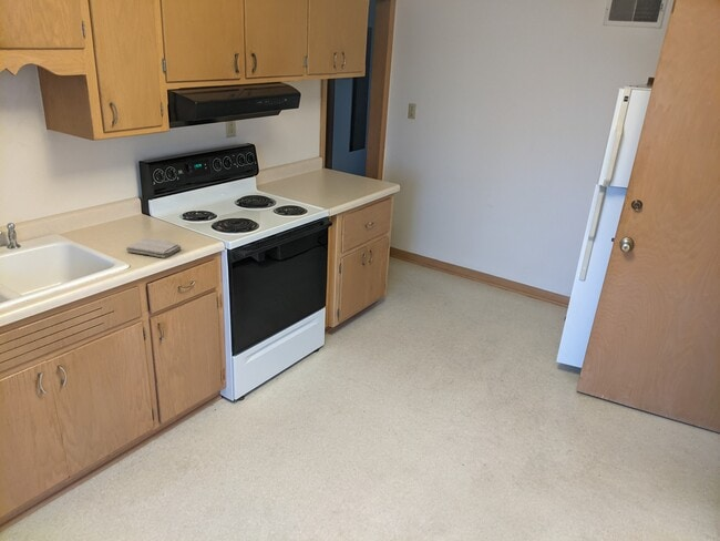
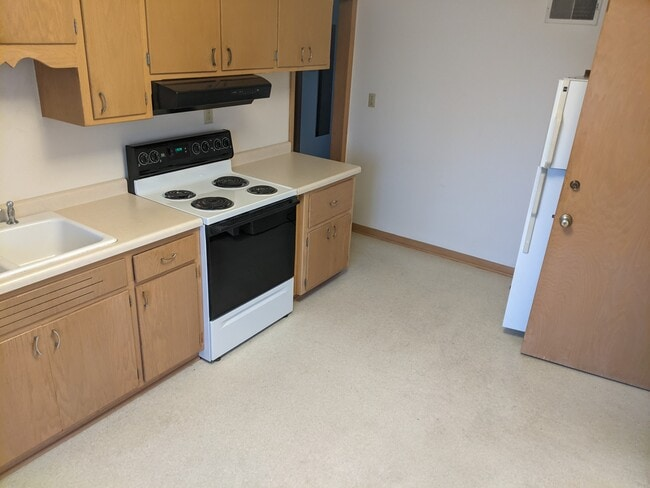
- washcloth (154, 247)
